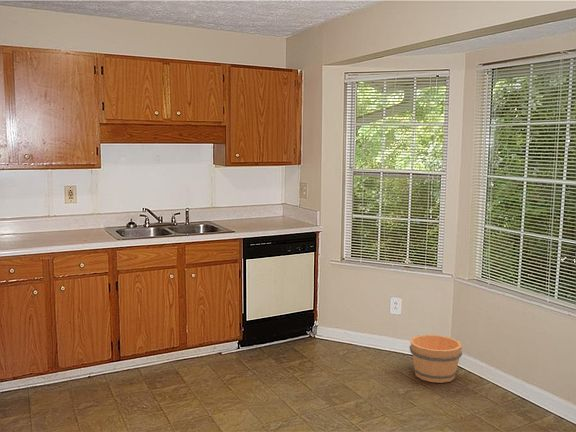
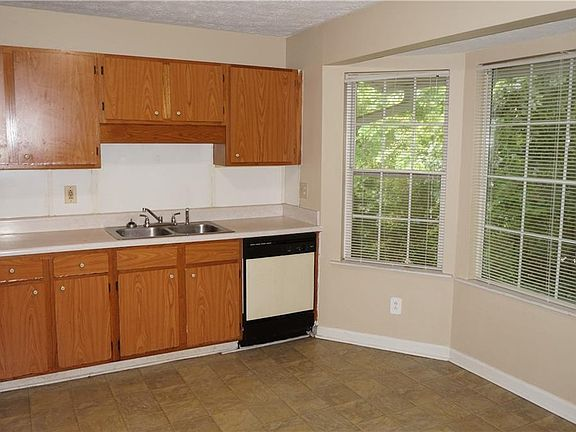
- bucket (435, 358)
